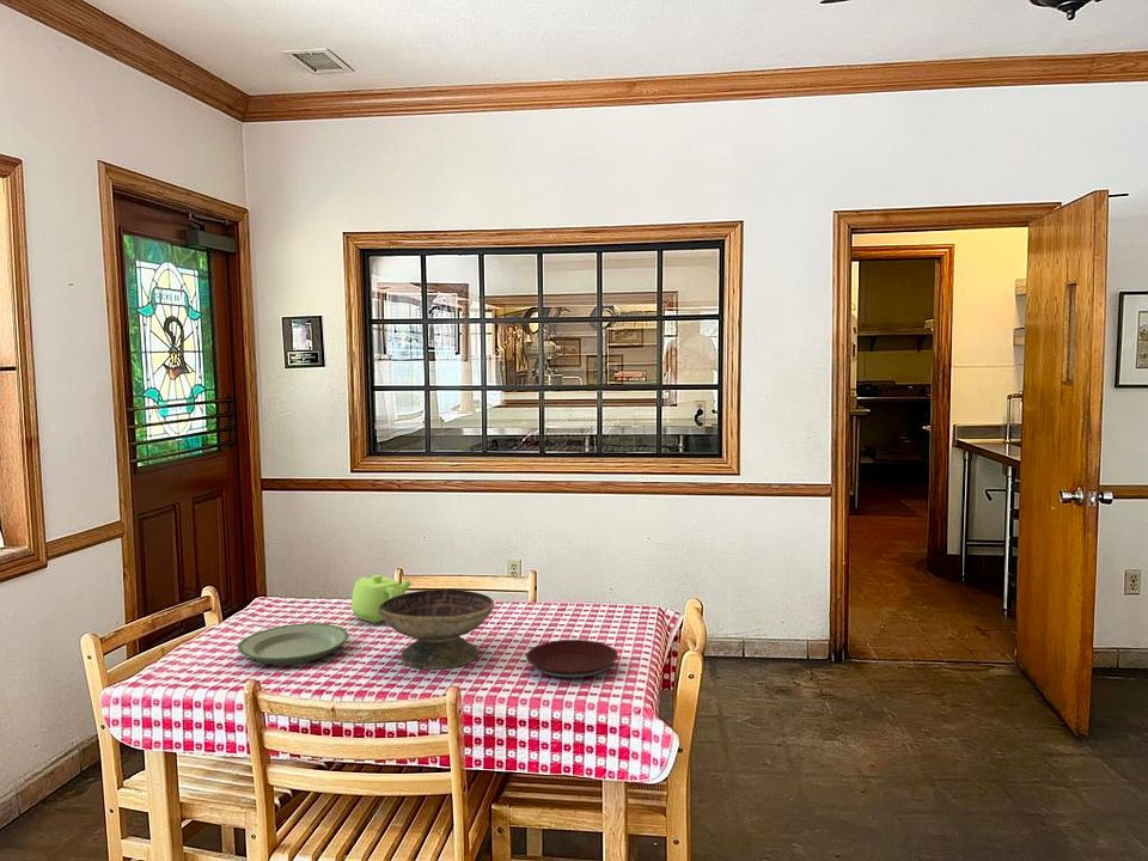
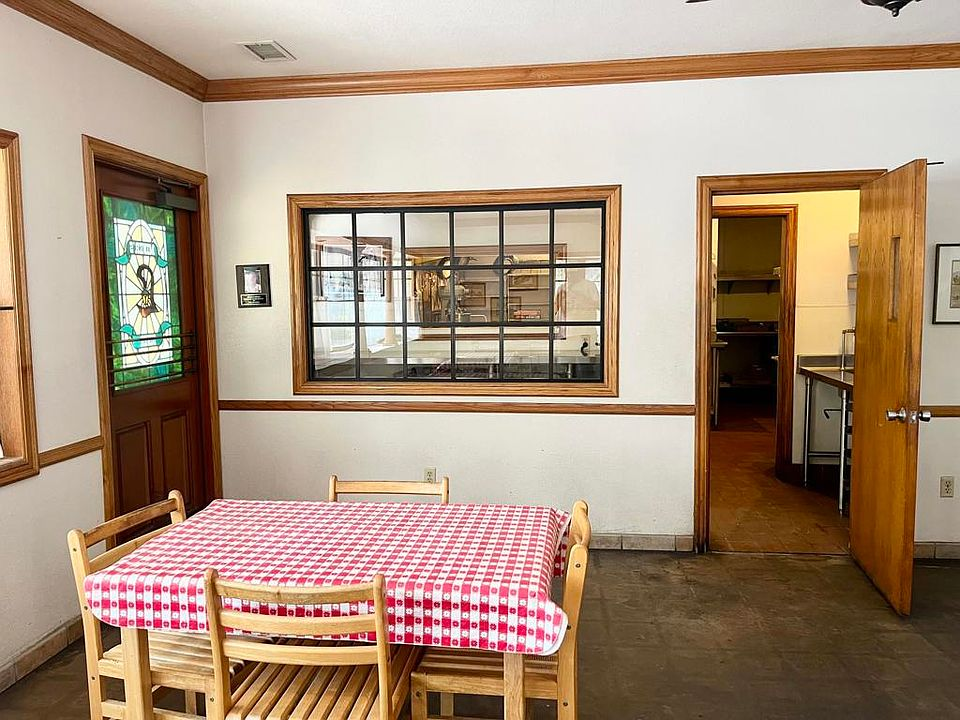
- plate (294, 645)
- teapot (384, 594)
- plate (572, 660)
- decorative bowl (436, 627)
